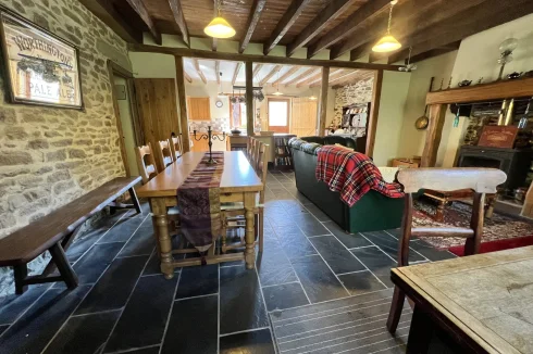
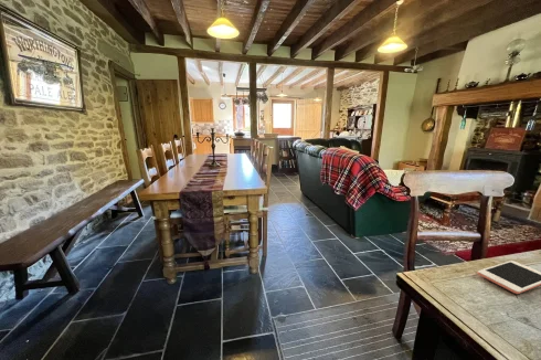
+ cell phone (515, 275)
